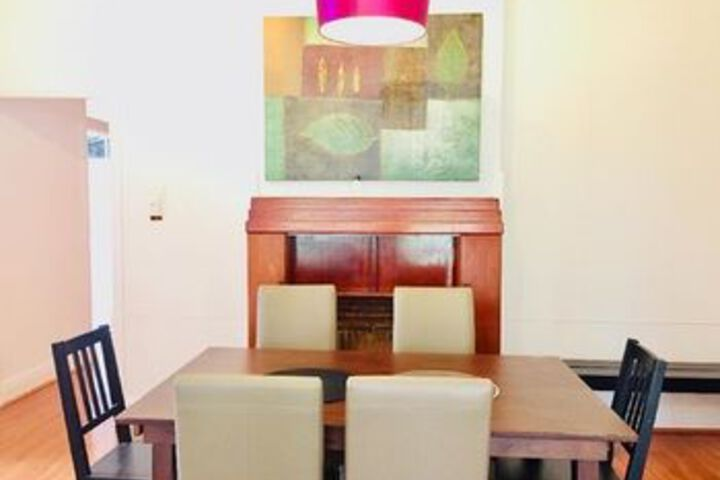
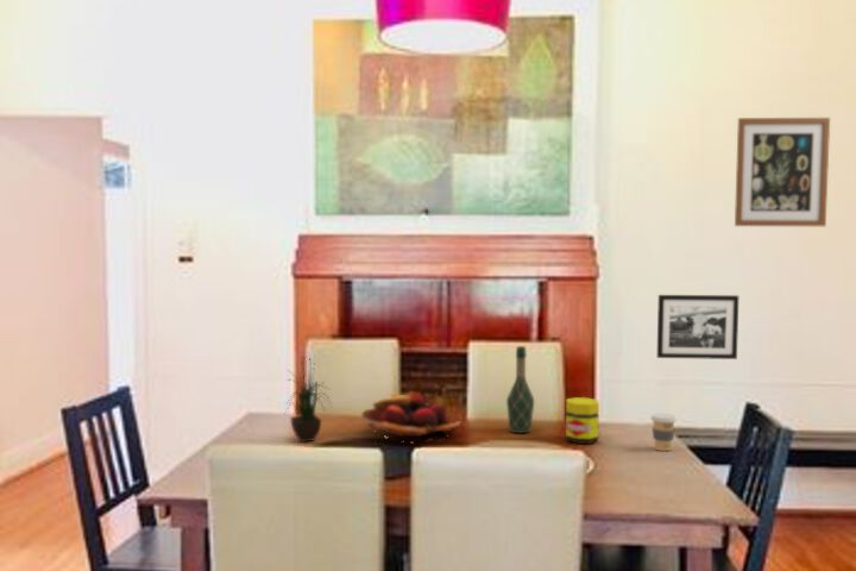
+ wall art (781, 171)
+ coffee cup (662, 432)
+ potted plant (308, 388)
+ wine bottle (520, 389)
+ picture frame (697, 326)
+ fruit basket (408, 414)
+ jar (581, 420)
